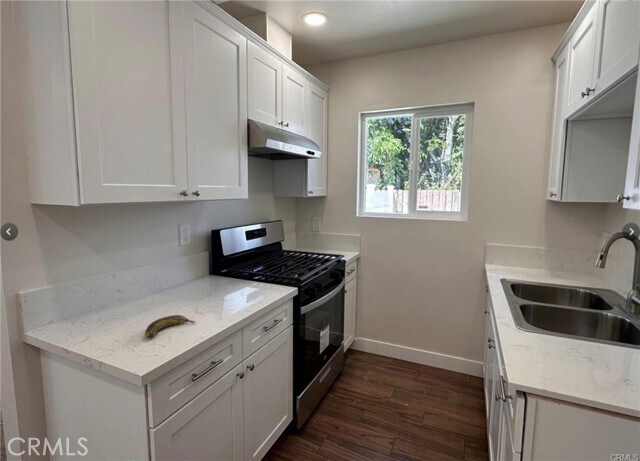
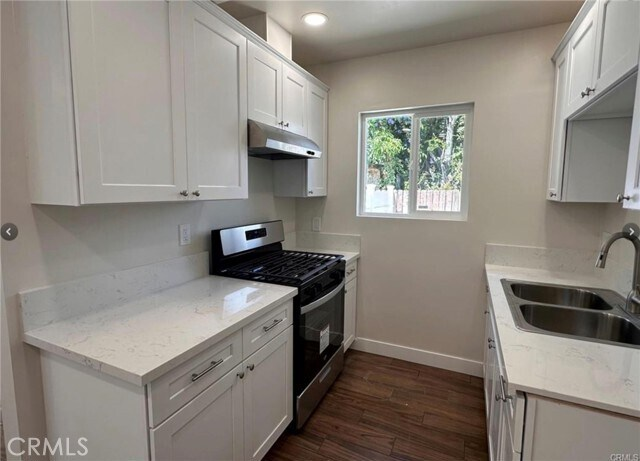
- banana (167, 324)
